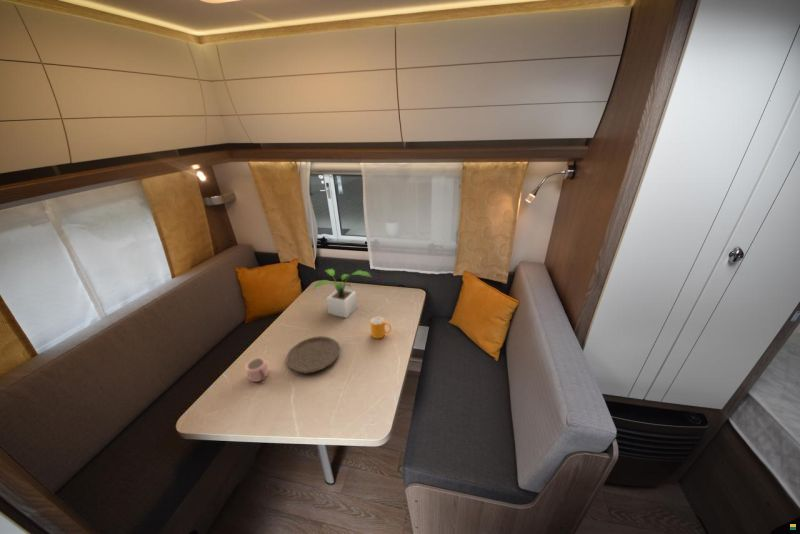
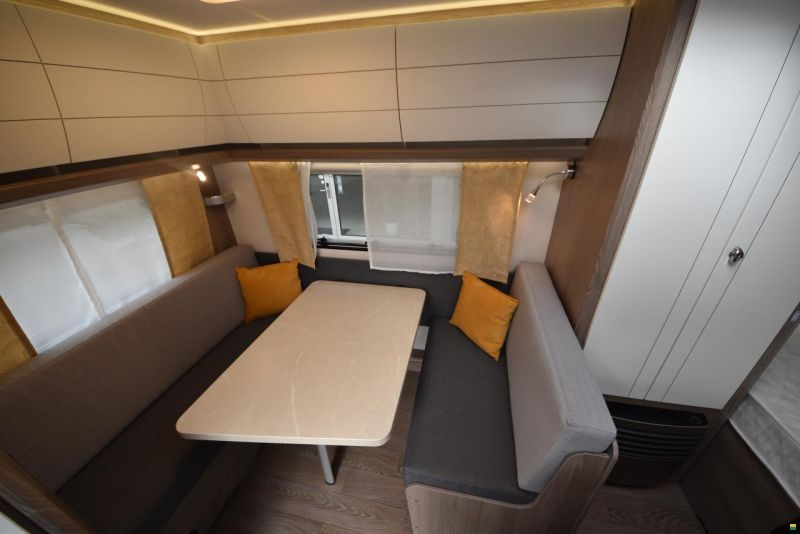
- plate (314, 354)
- mug (258, 371)
- potted plant (343, 293)
- mug (381, 328)
